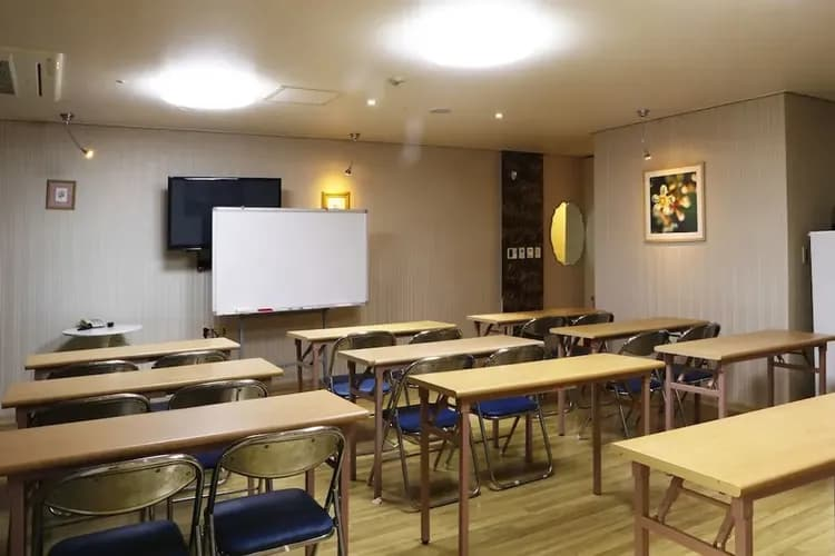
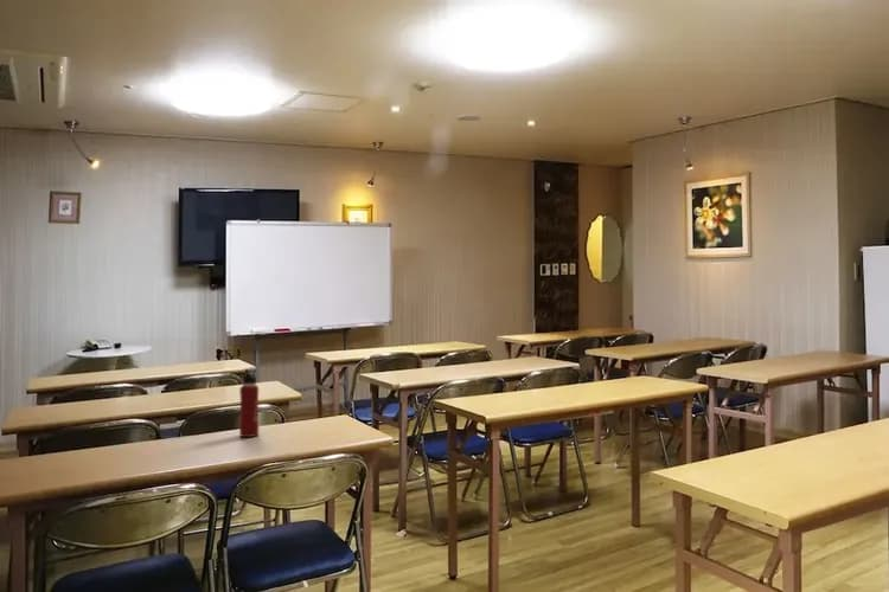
+ water bottle (249, 401)
